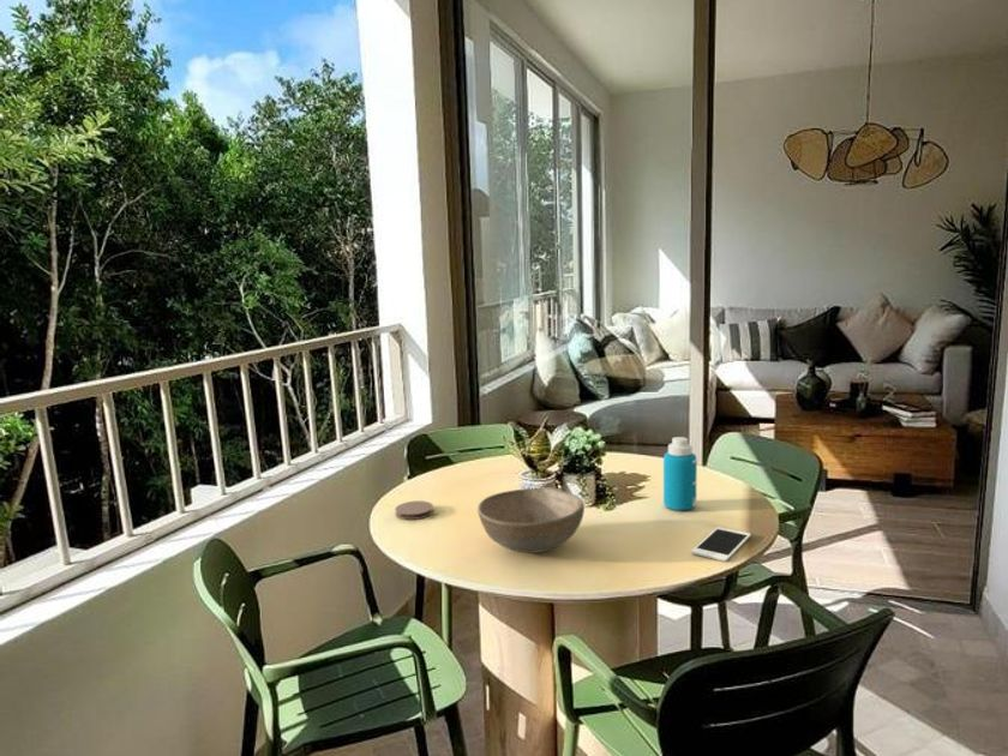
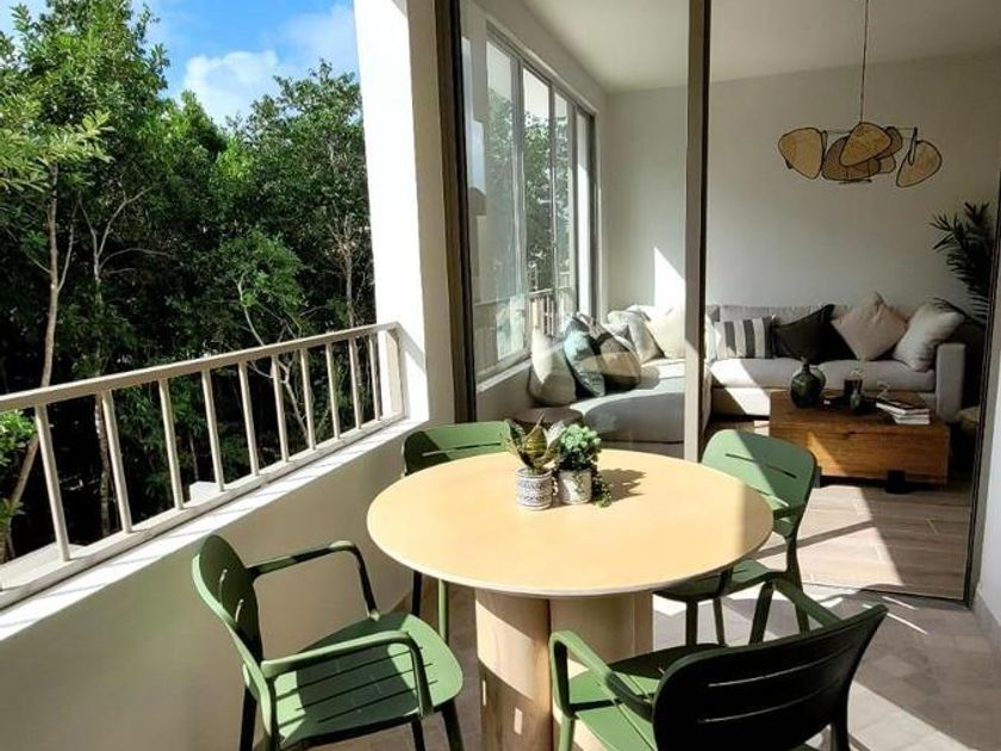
- coaster (414, 510)
- bottle (679, 472)
- bowl (529, 523)
- cell phone (721, 542)
